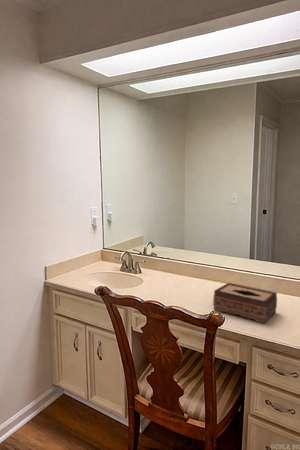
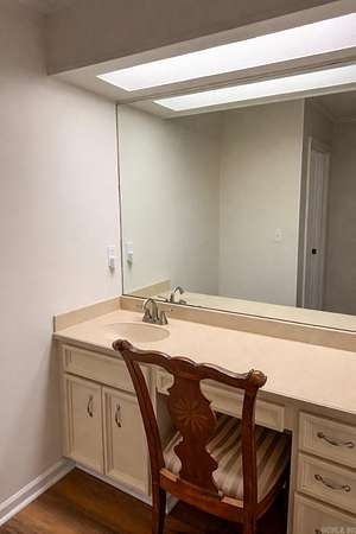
- tissue box (244, 301)
